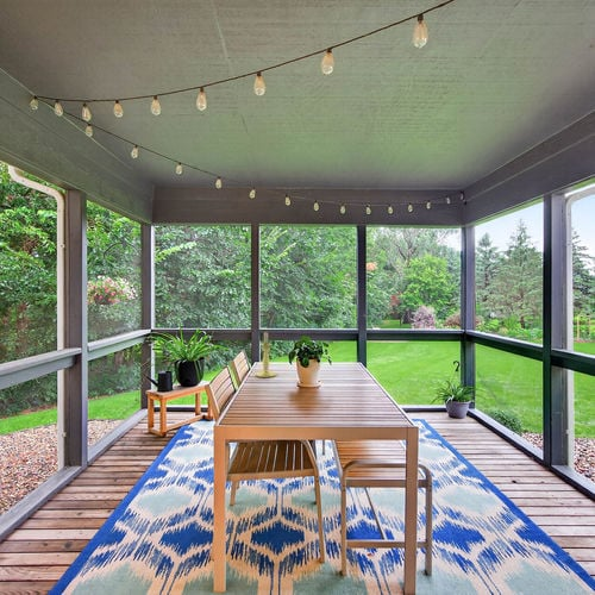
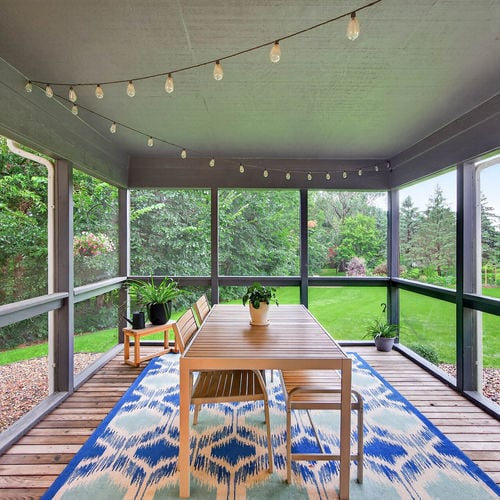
- candle holder (265, 353)
